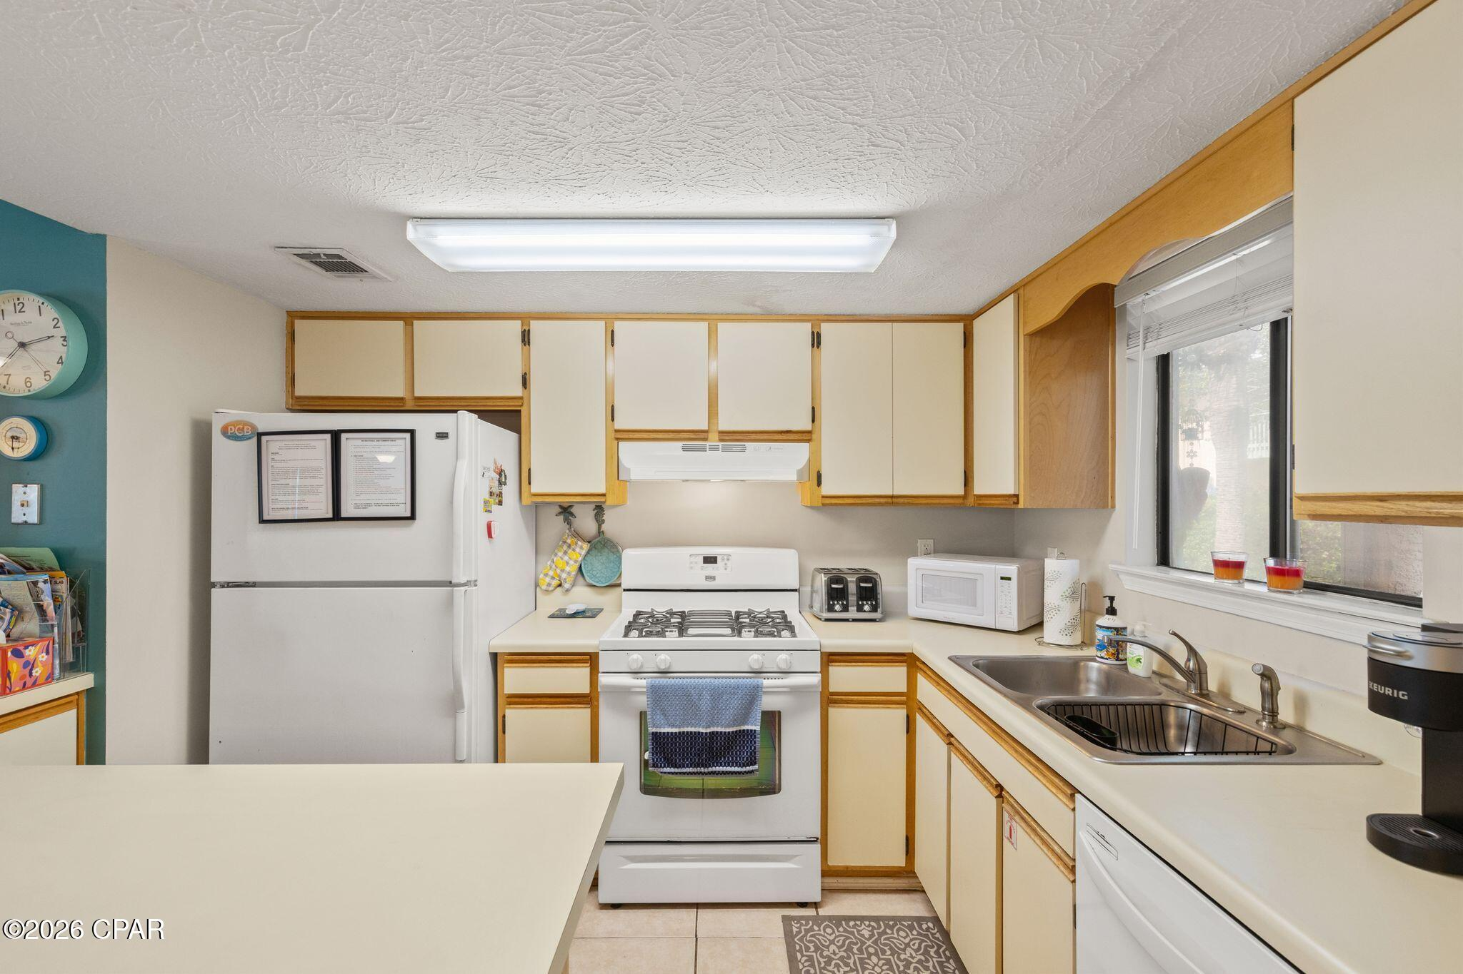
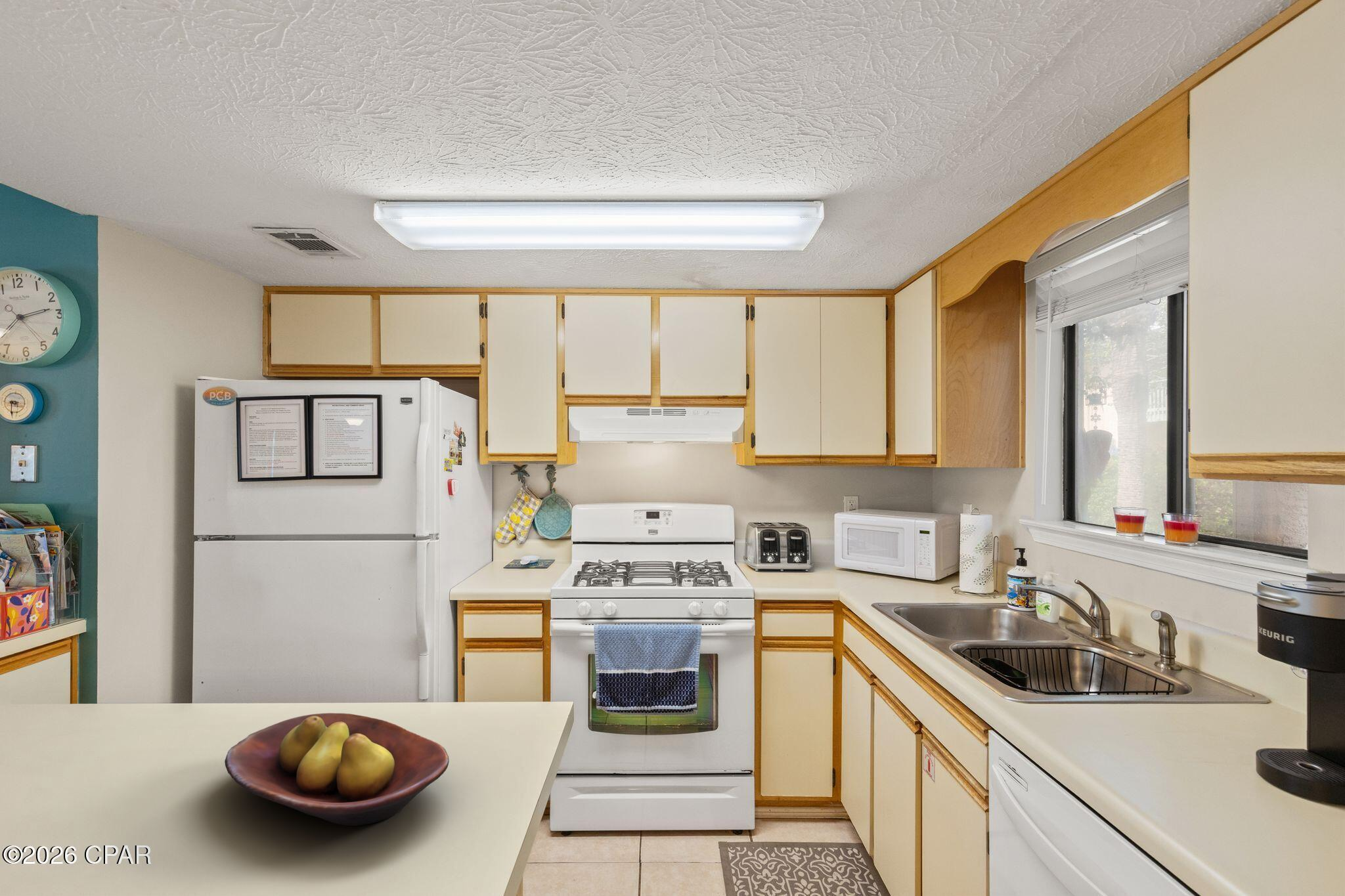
+ fruit bowl (337, 757)
